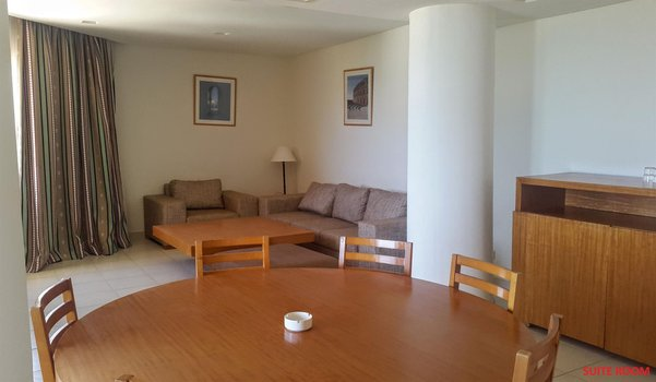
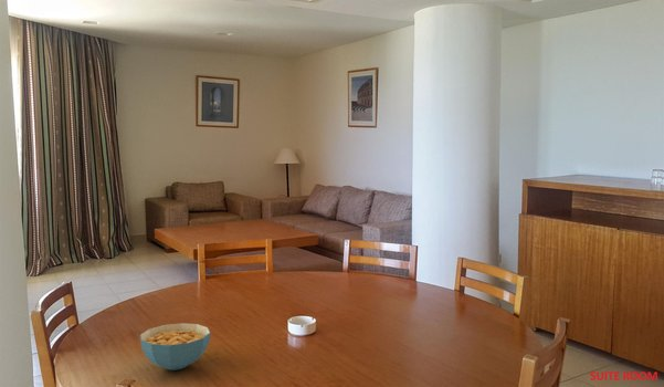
+ cereal bowl (176, 349)
